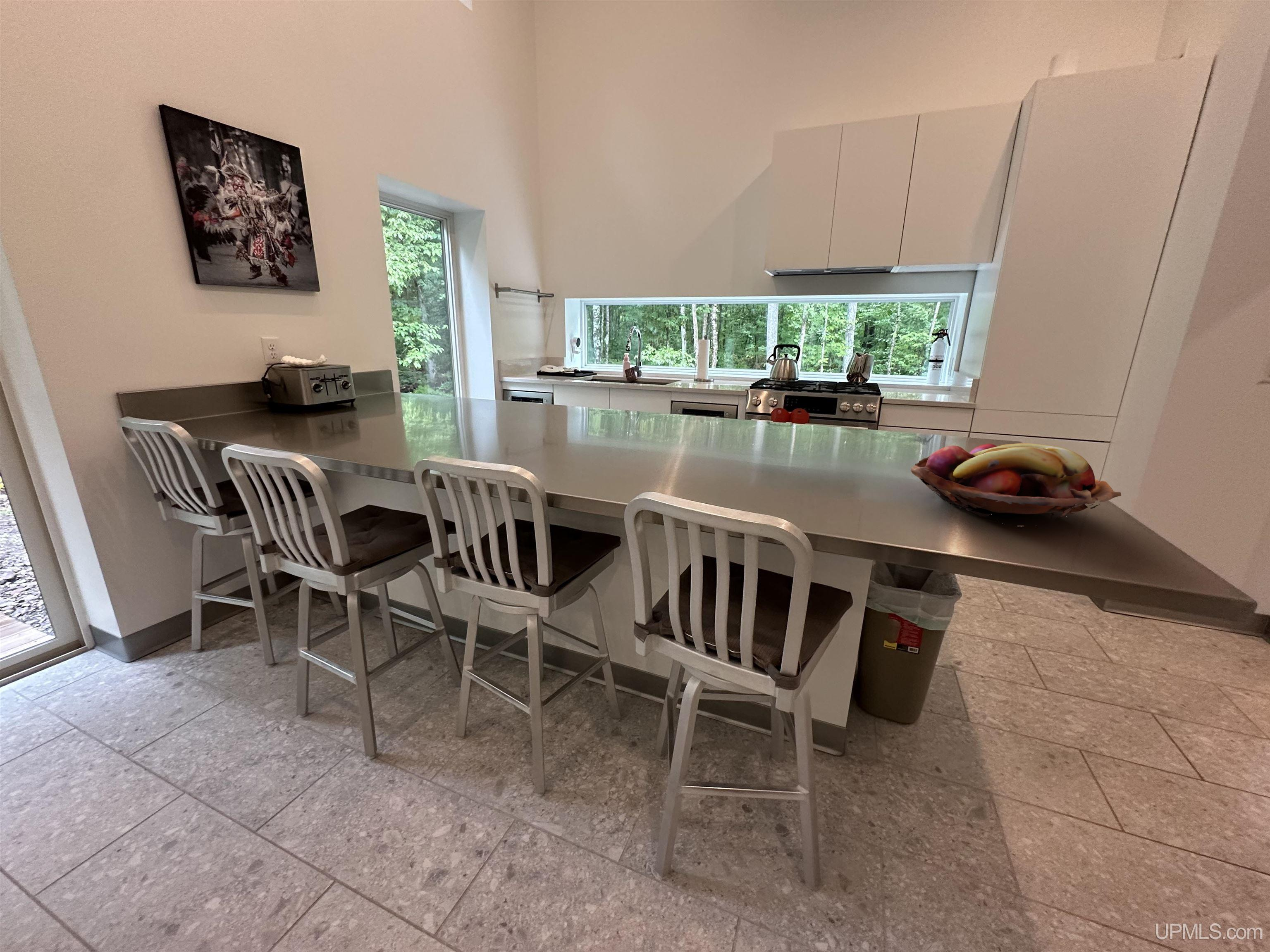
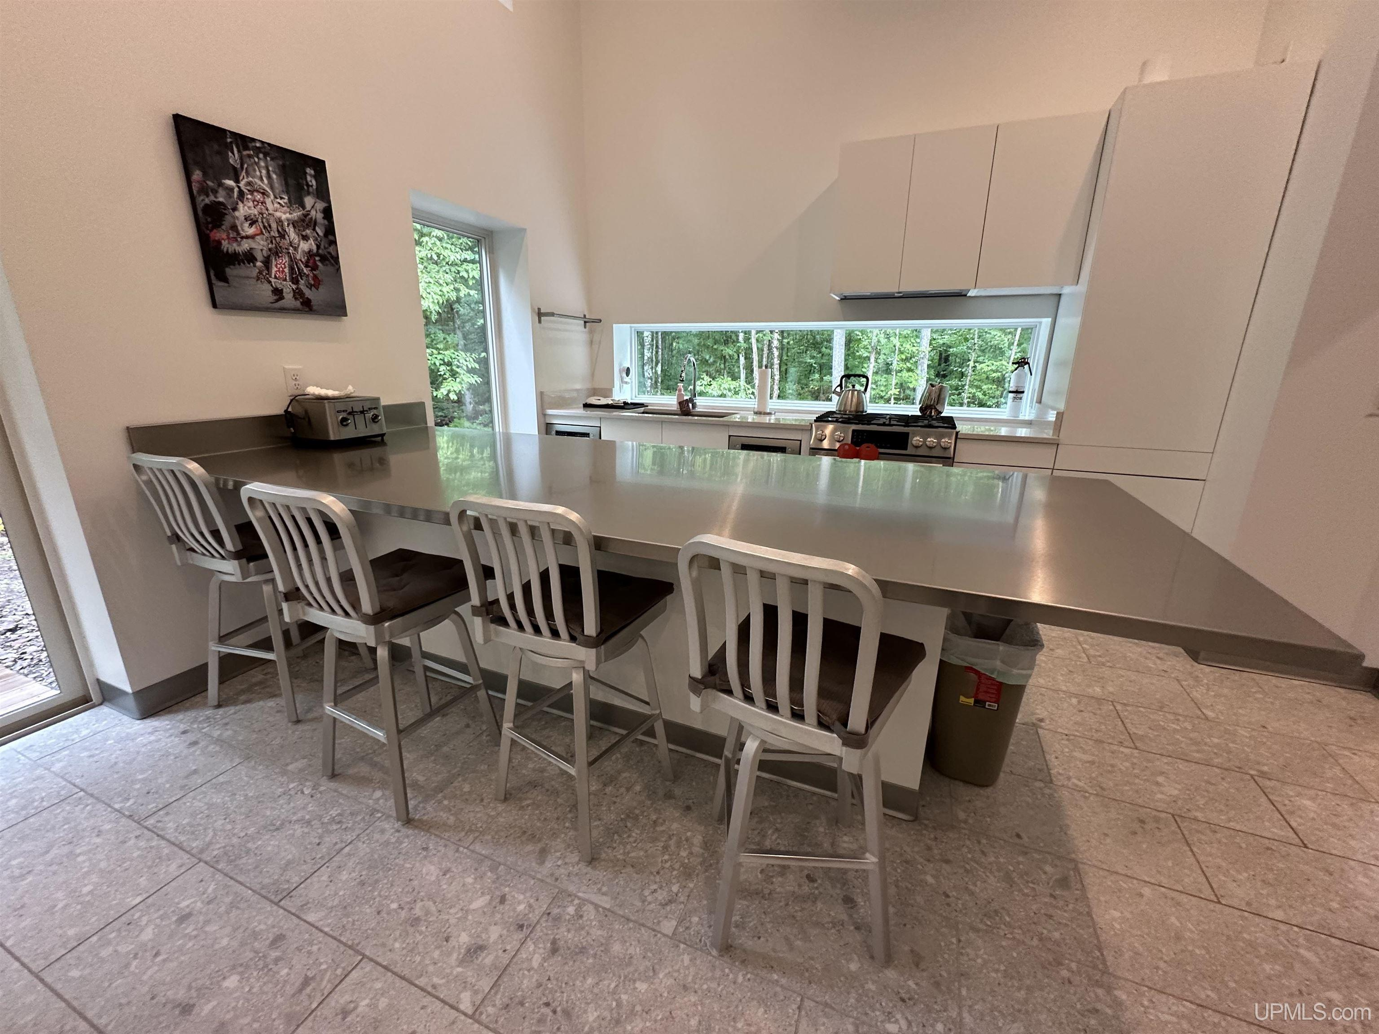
- fruit basket (1007, 475)
